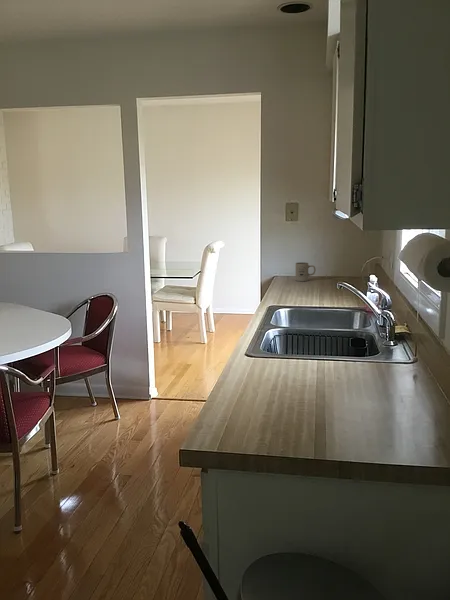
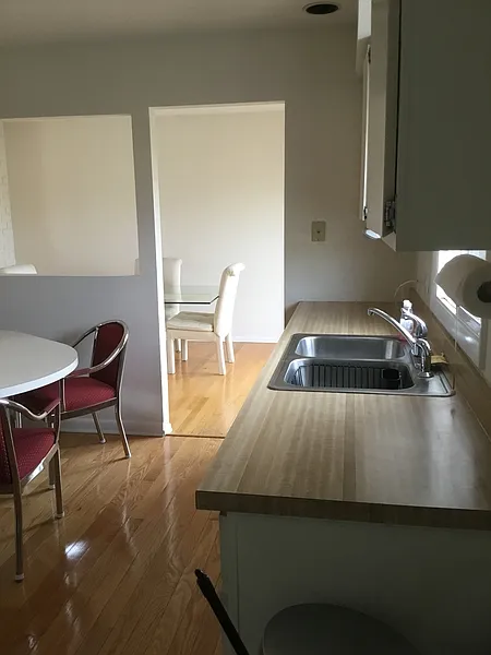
- mug (305, 271)
